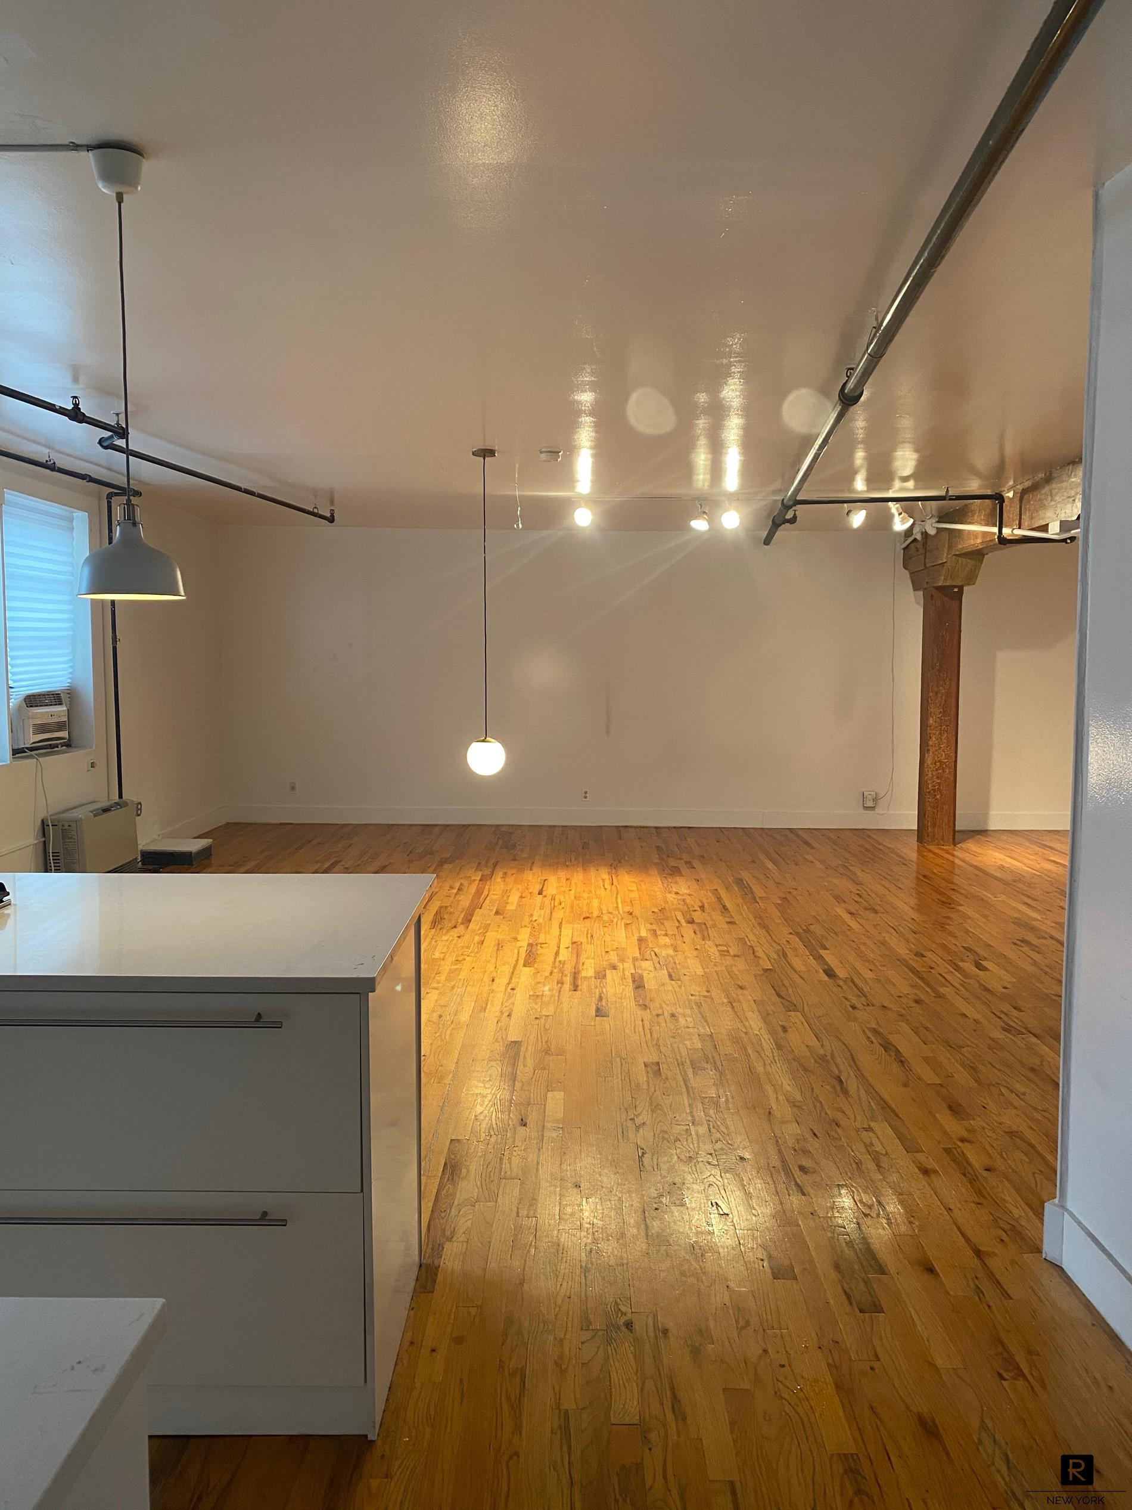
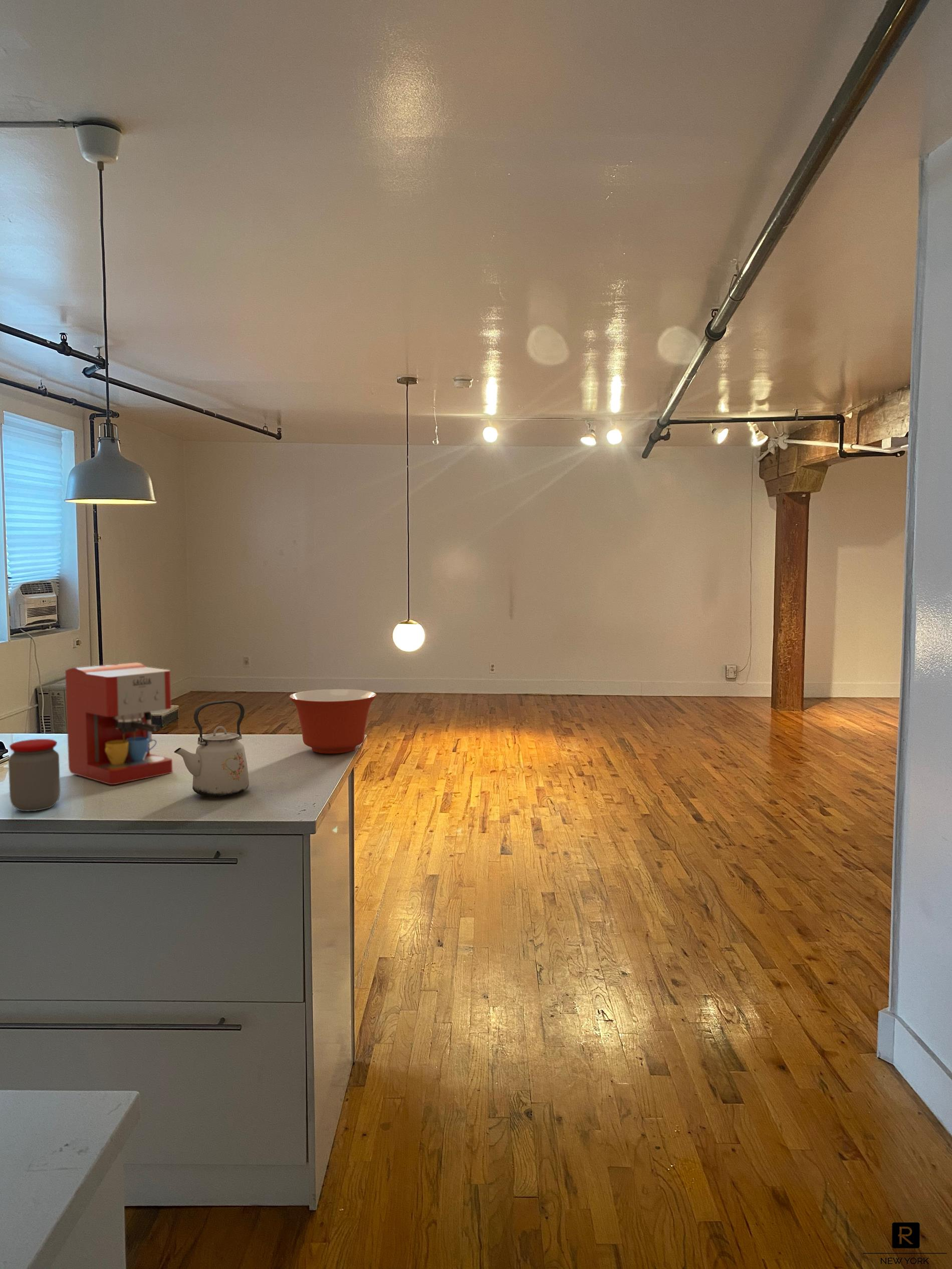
+ jar (35, 774)
+ mixing bowl (333, 722)
+ kettle (210, 749)
+ coffee maker (119, 719)
